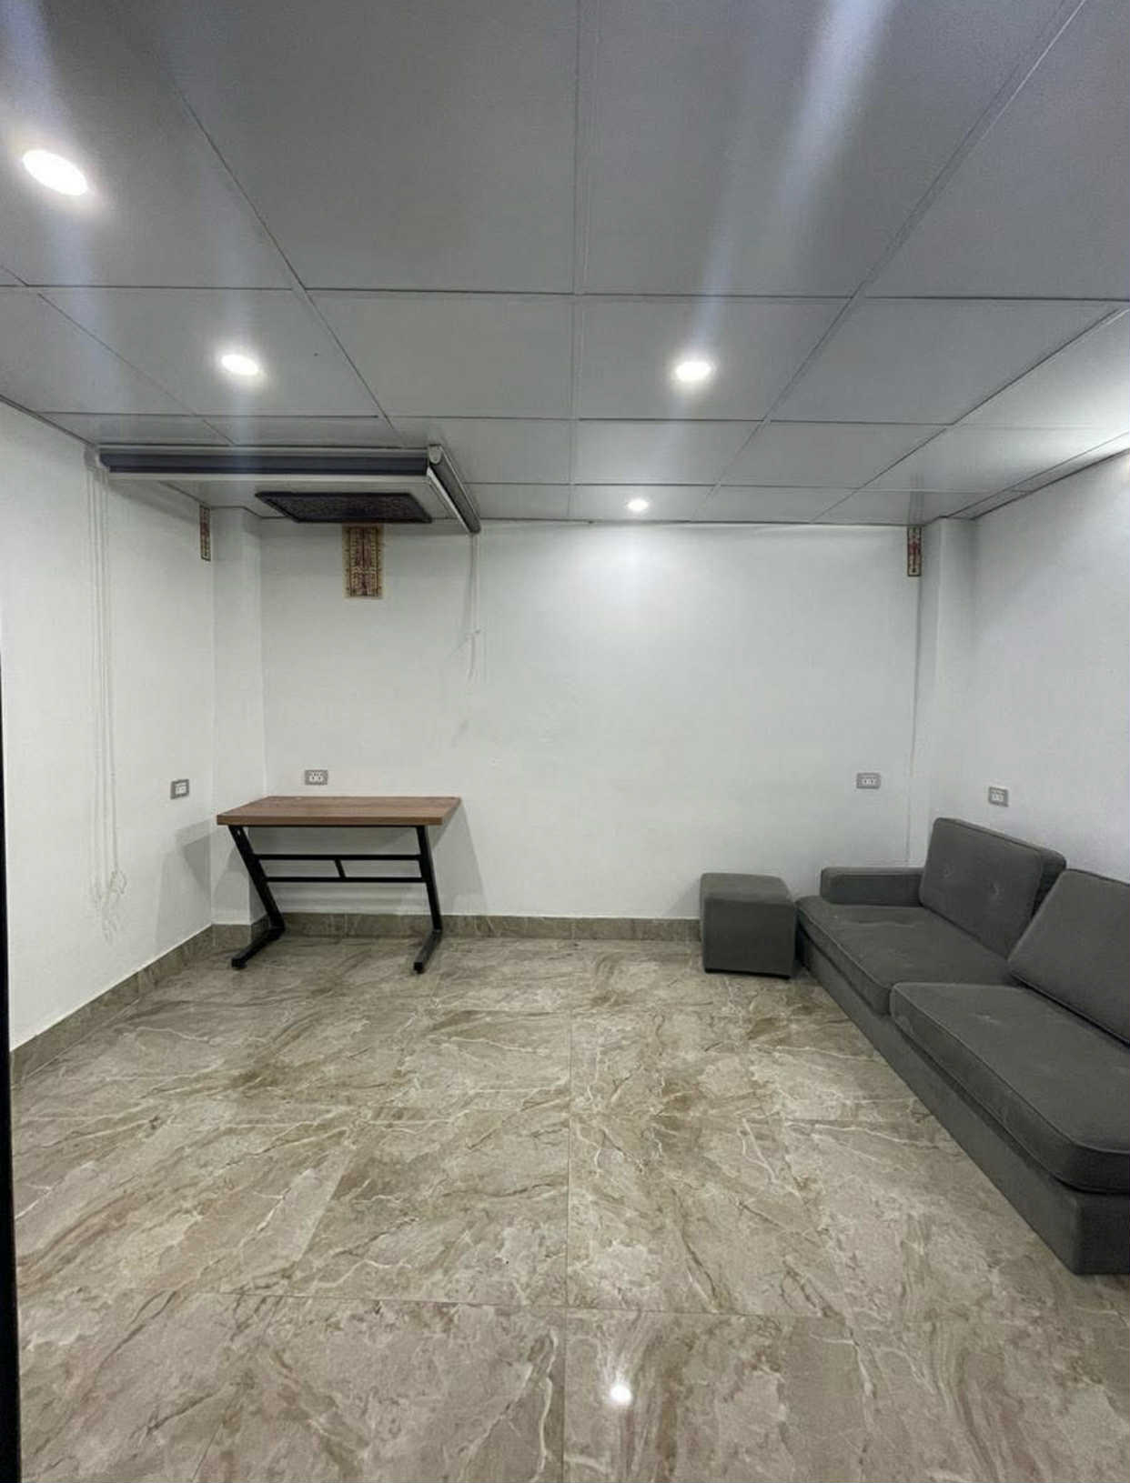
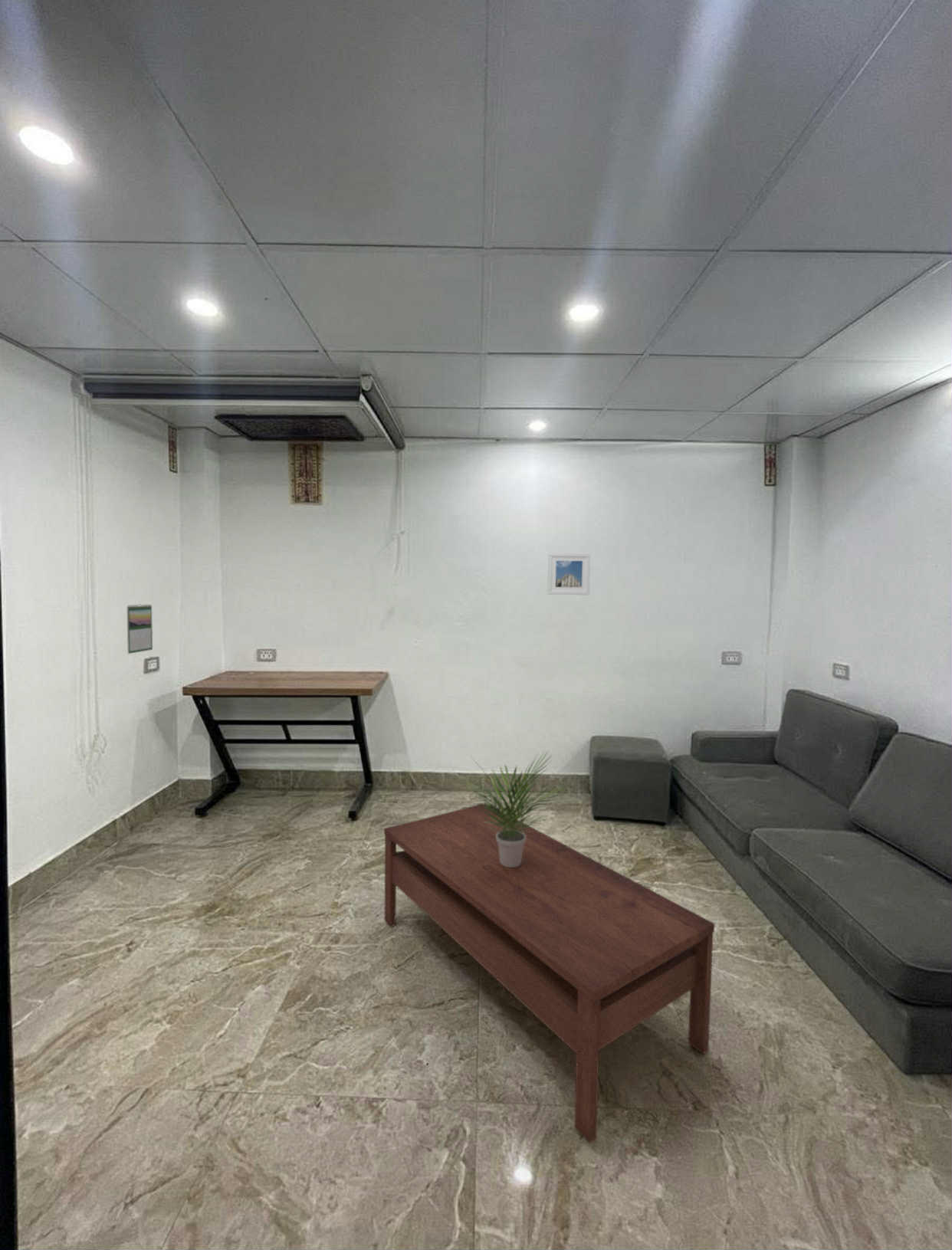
+ coffee table (521, 922)
+ calendar (140, 628)
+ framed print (569, 574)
+ potted plant (510, 808)
